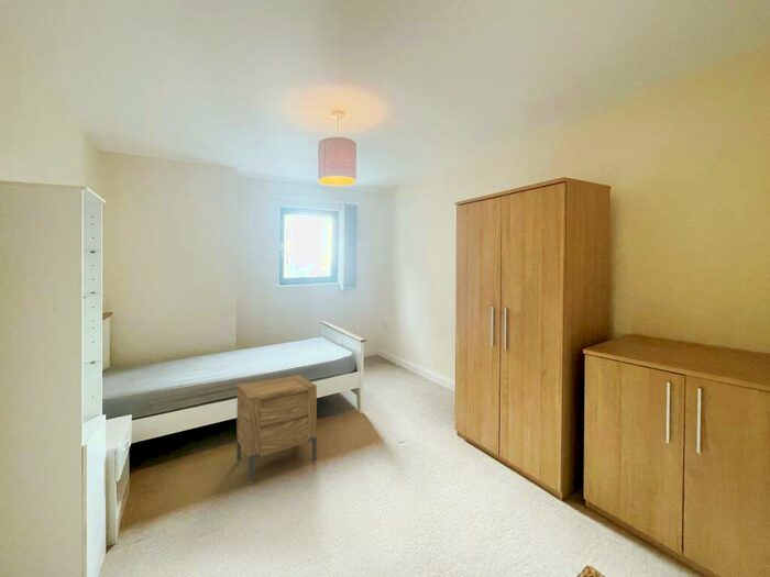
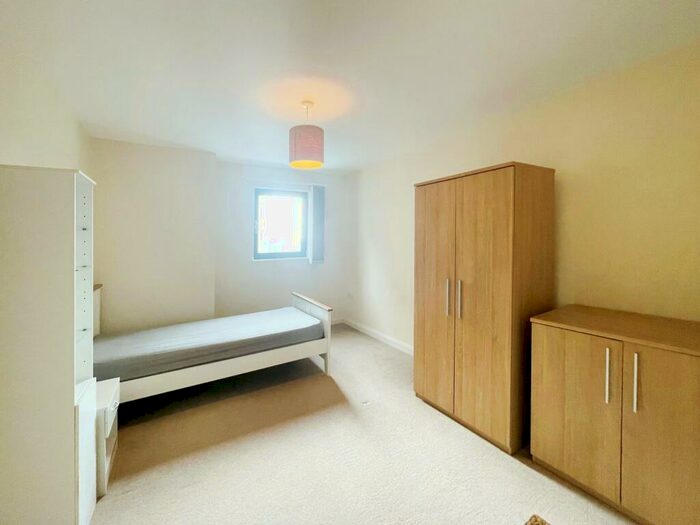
- nightstand (276, 422)
